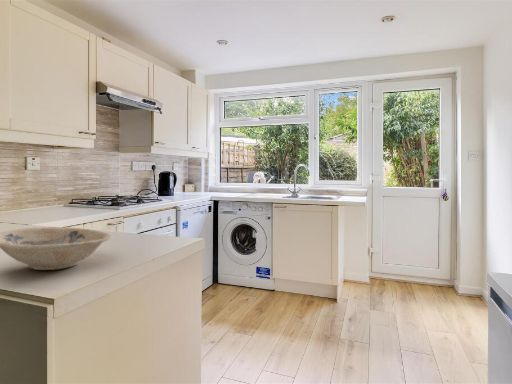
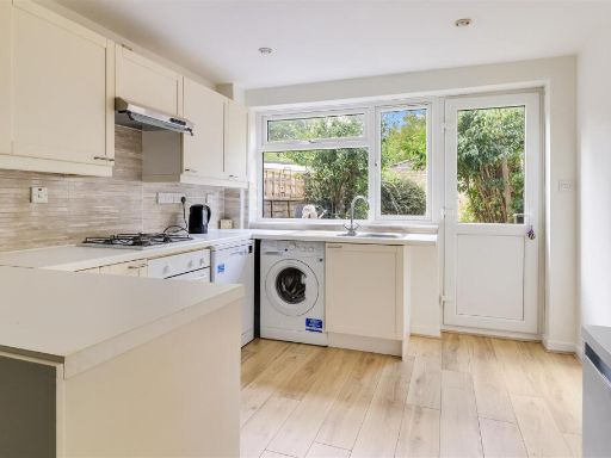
- bowl (54, 248)
